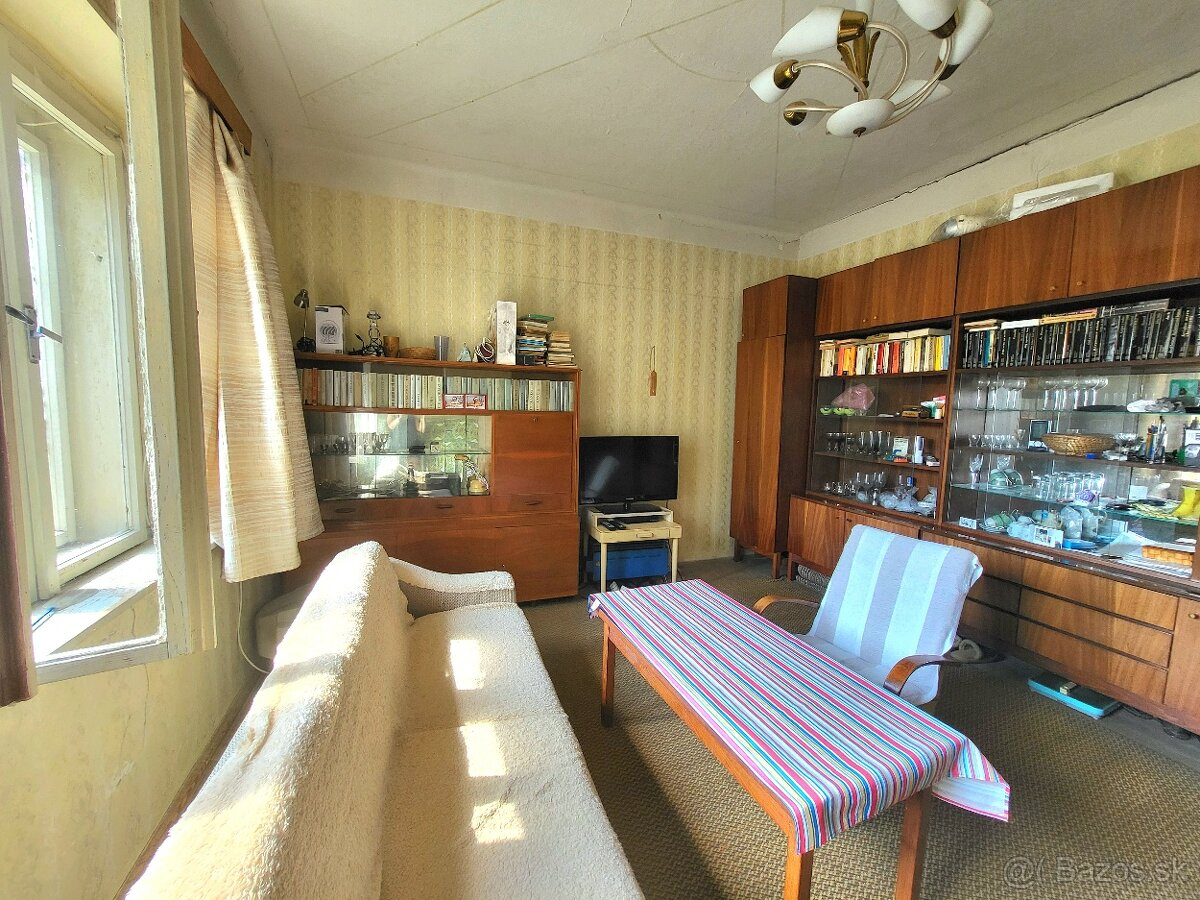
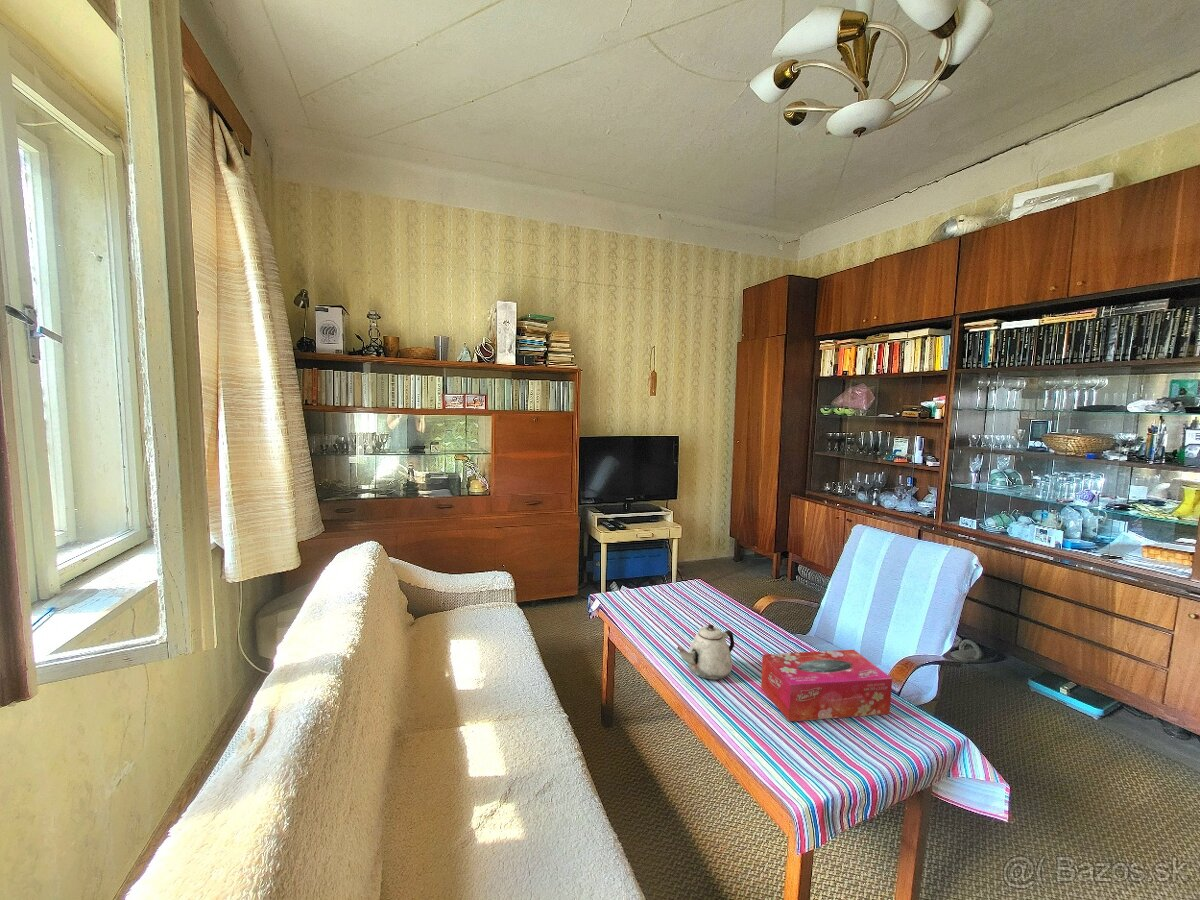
+ teapot (706, 648)
+ tissue box (823, 683)
